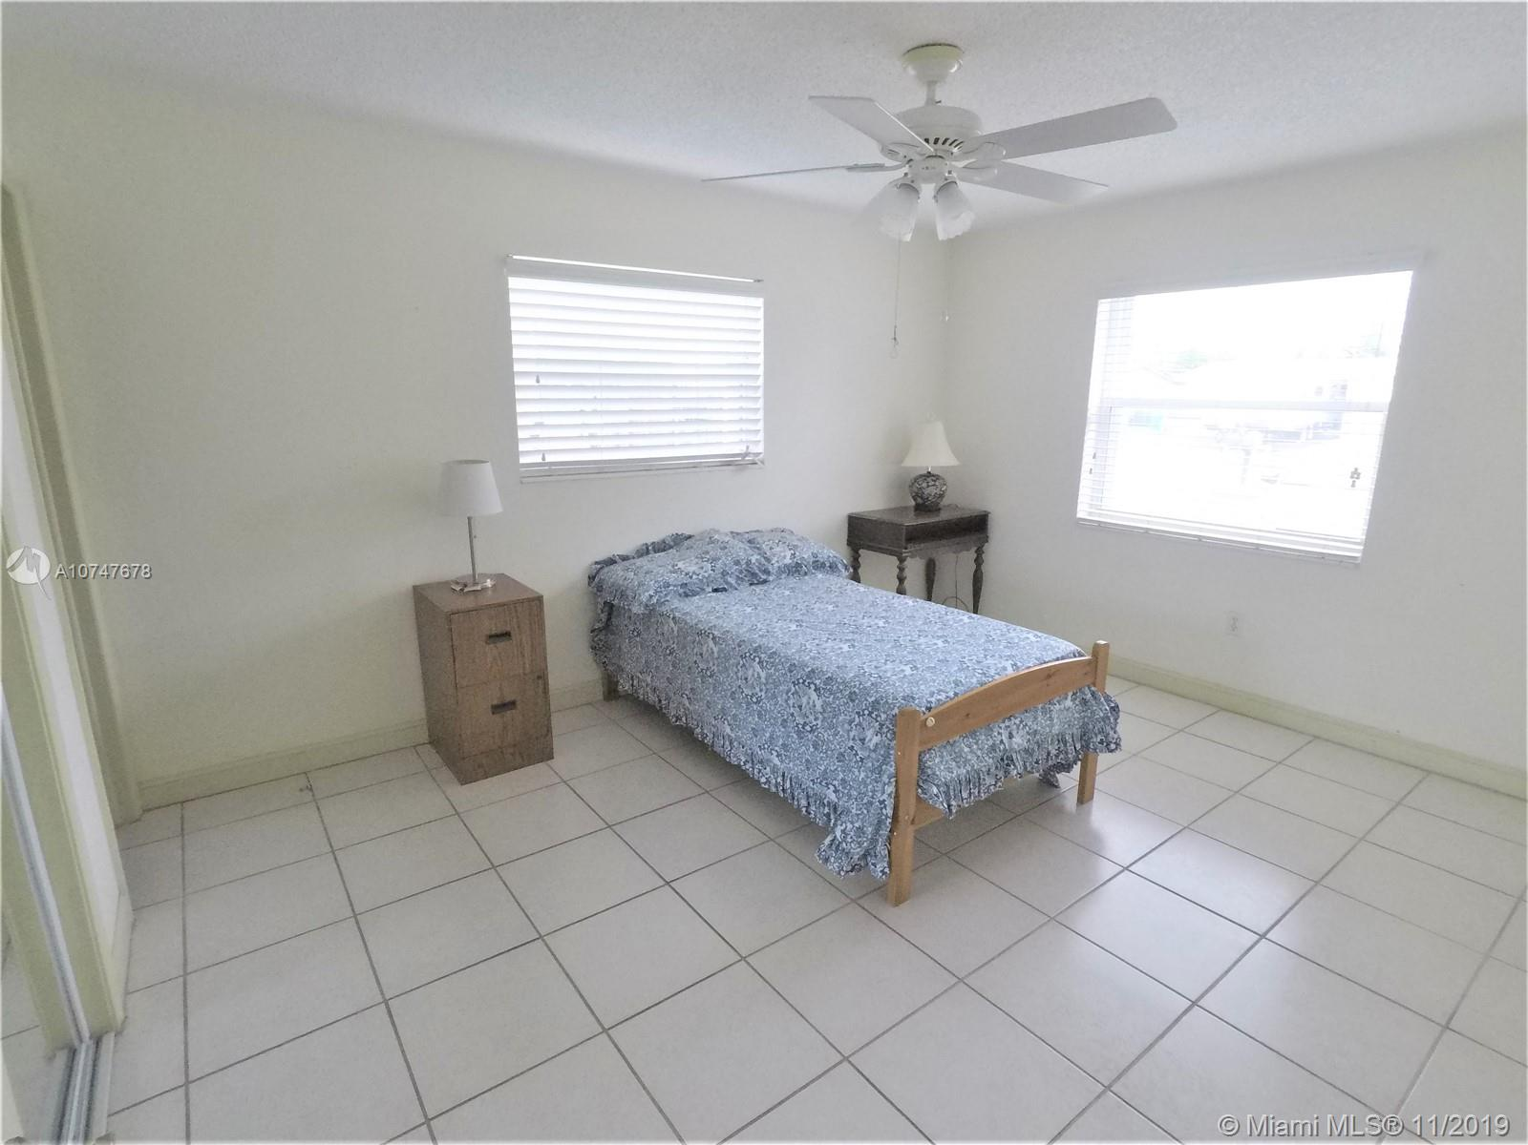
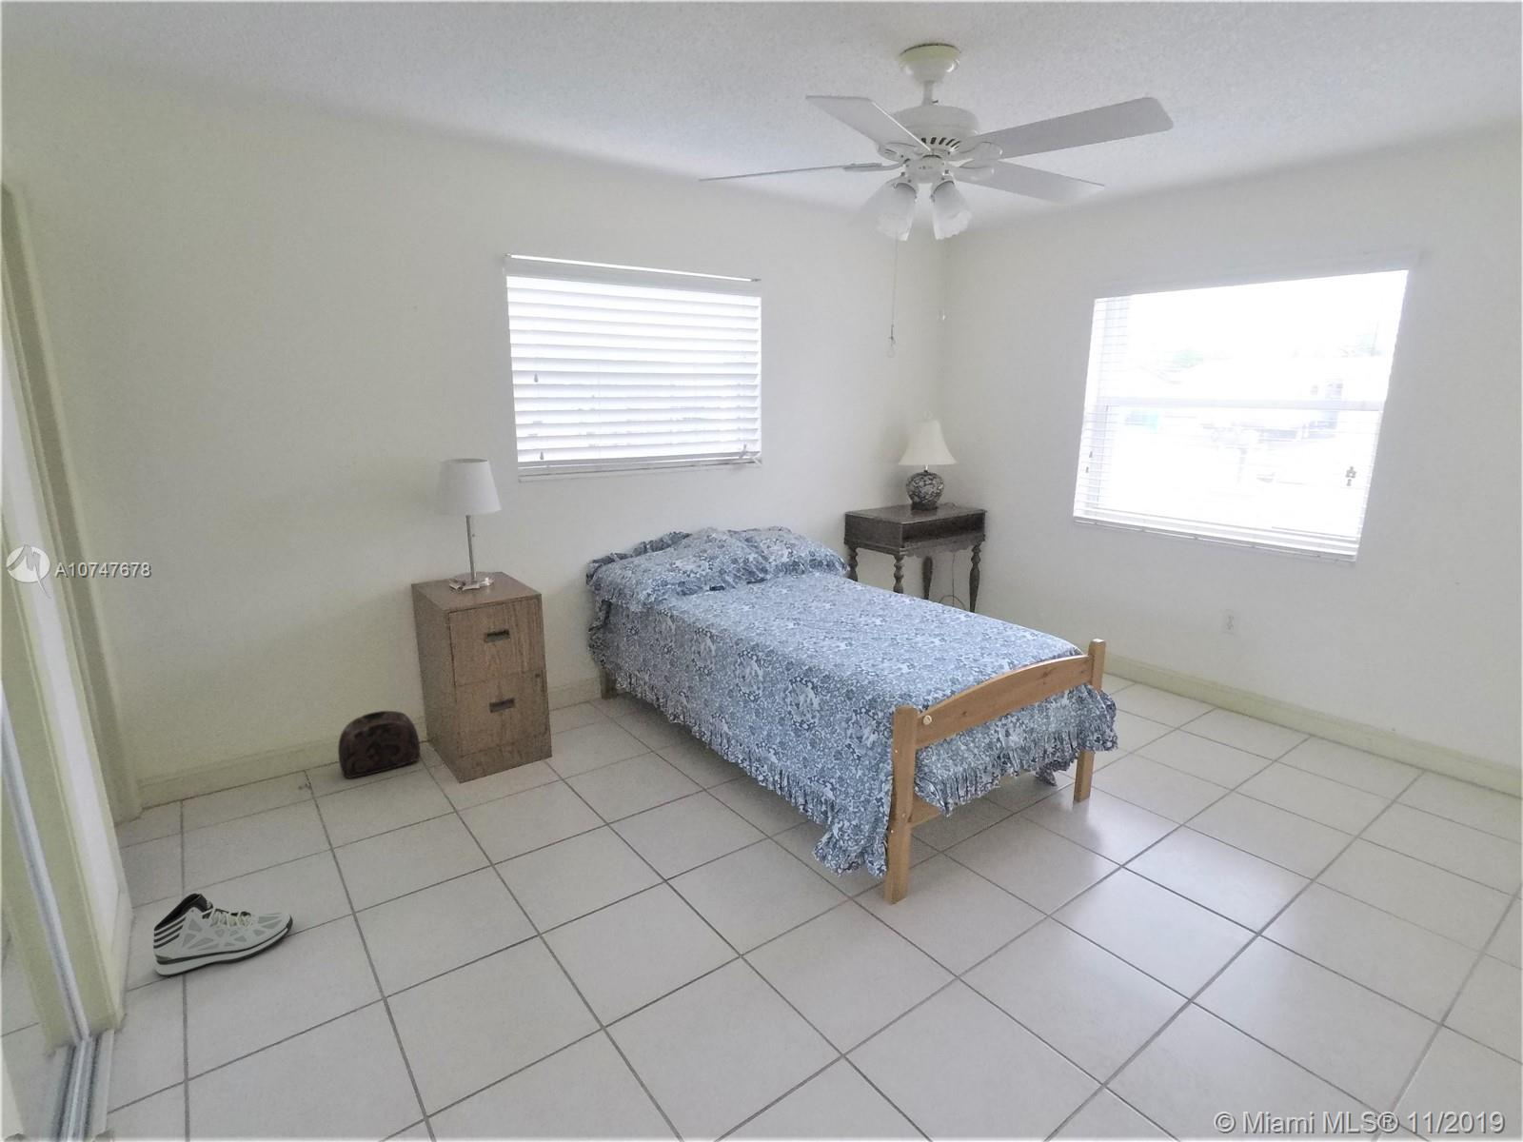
+ bag (379, 739)
+ sneaker (223, 924)
